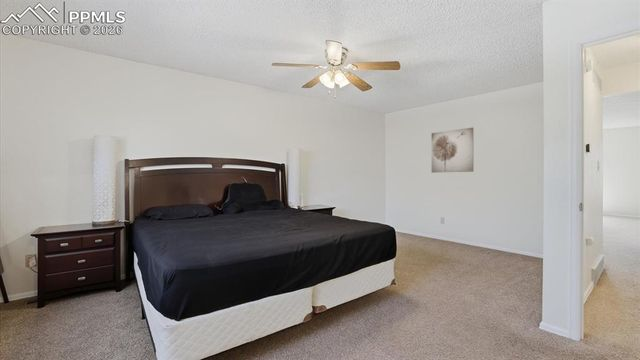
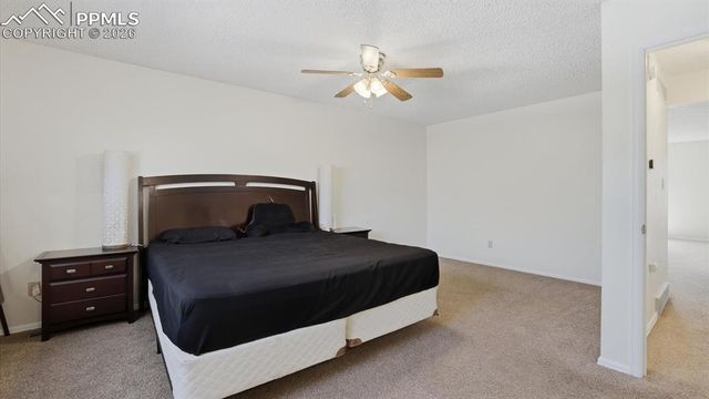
- wall art (451, 151)
